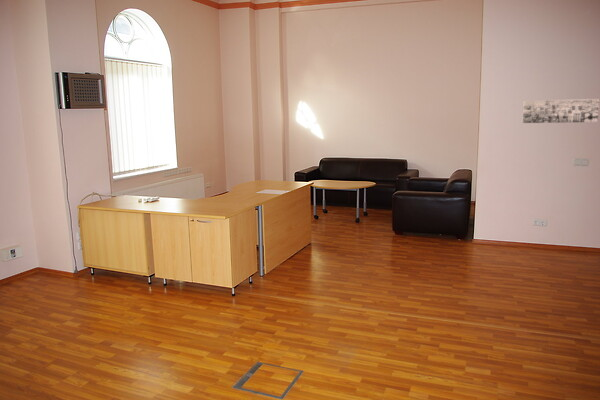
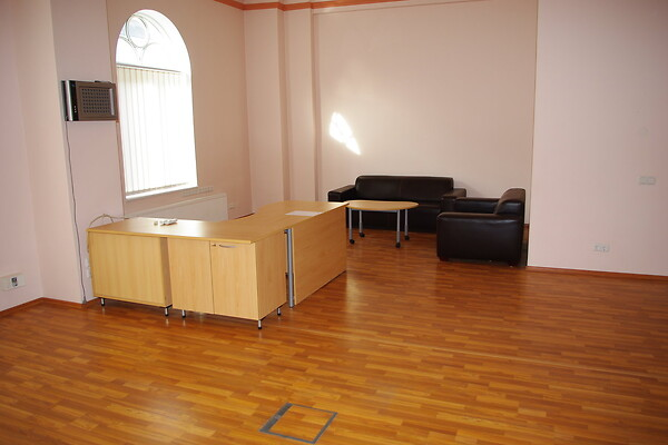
- wall art (559, 111)
